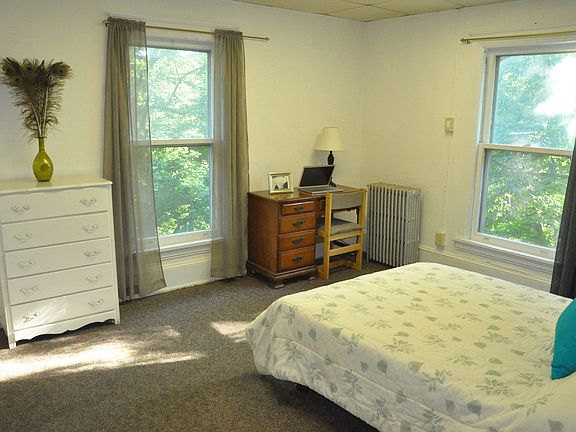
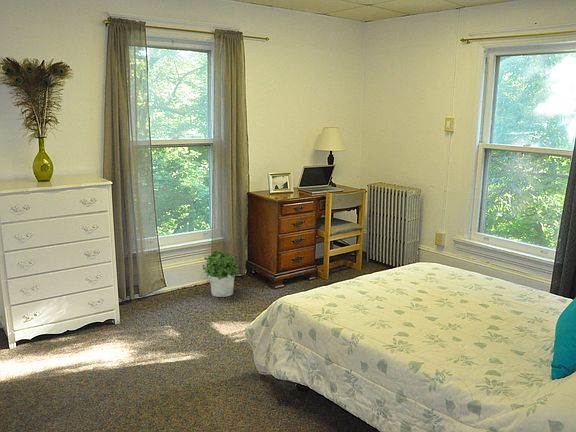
+ potted plant (221, 273)
